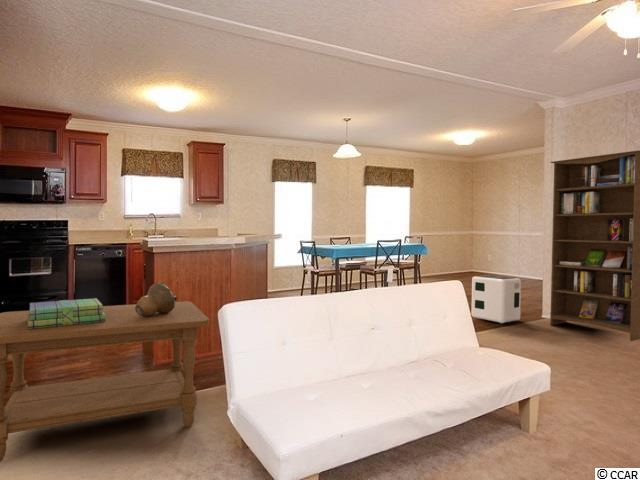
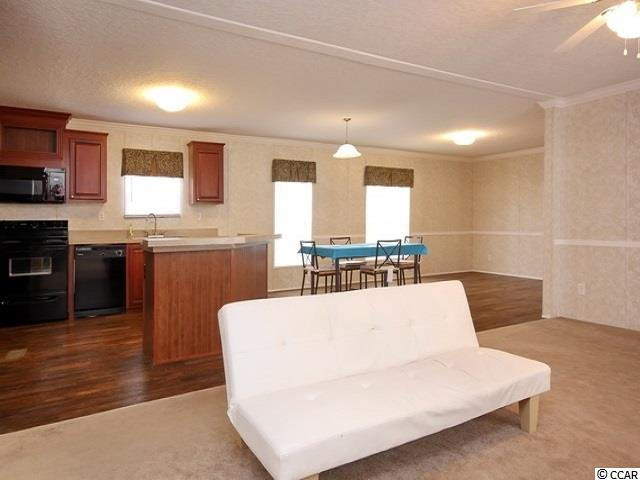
- coffee table (102, 377)
- decorative bowl (154, 298)
- stack of books (66, 312)
- air purifier (495, 298)
- bookcase (597, 245)
